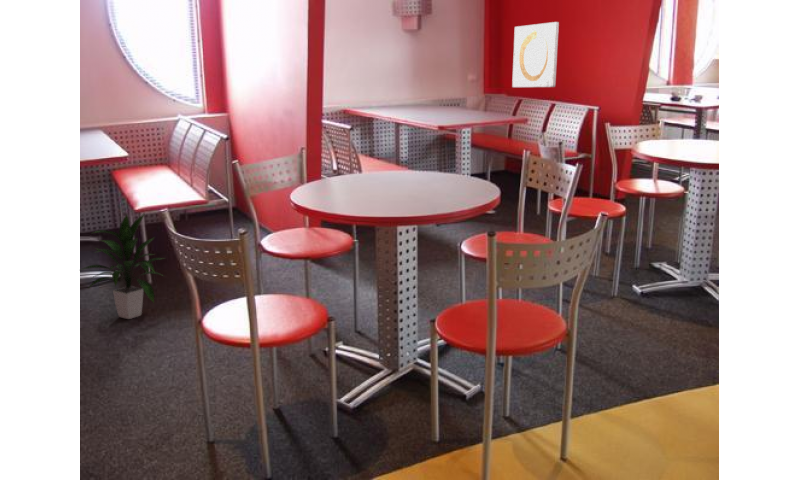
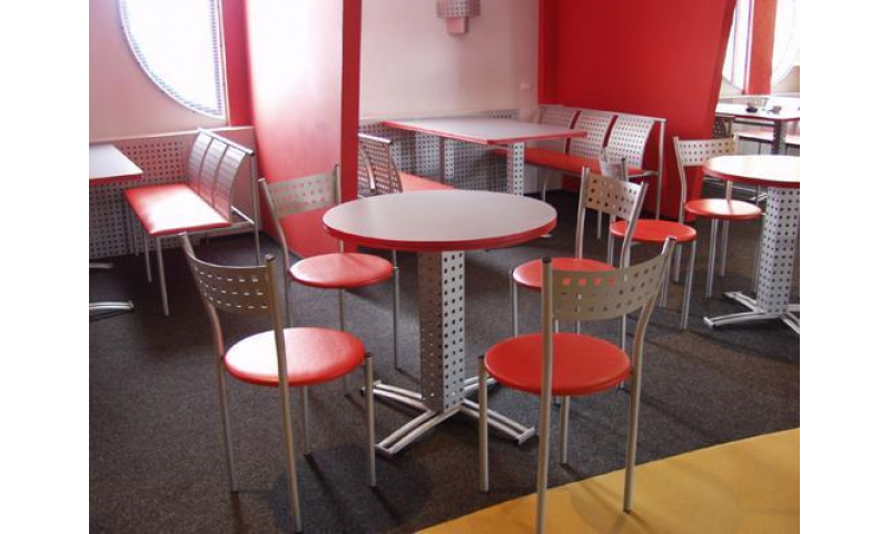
- indoor plant (127, 266)
- wall art (534, 56)
